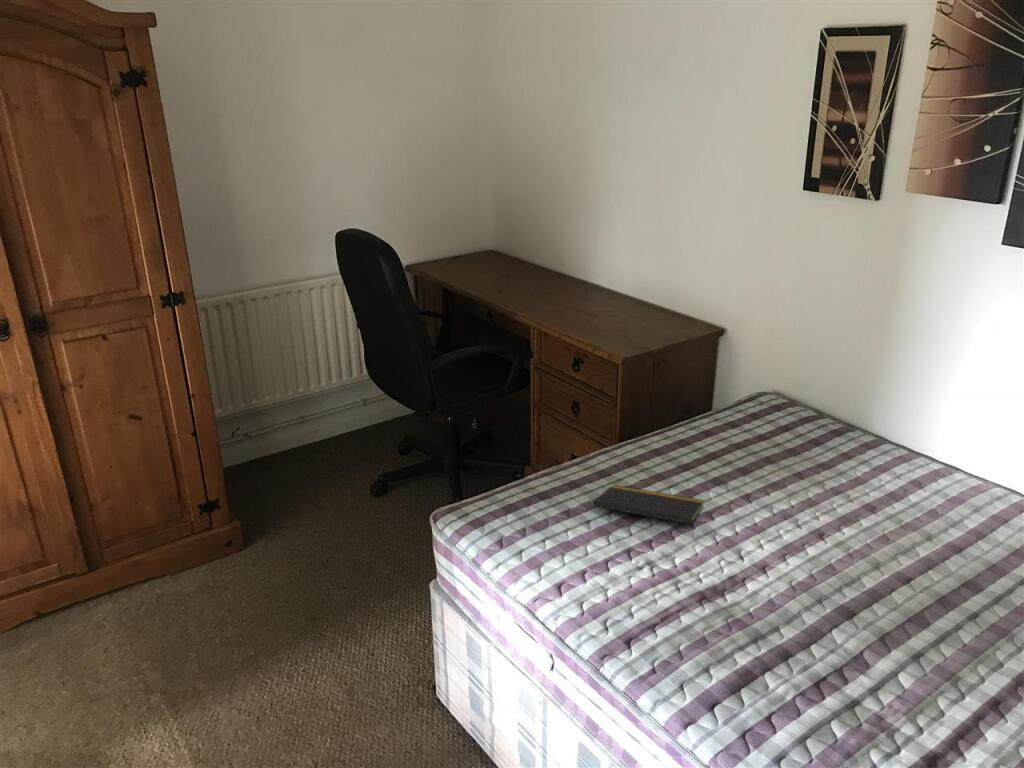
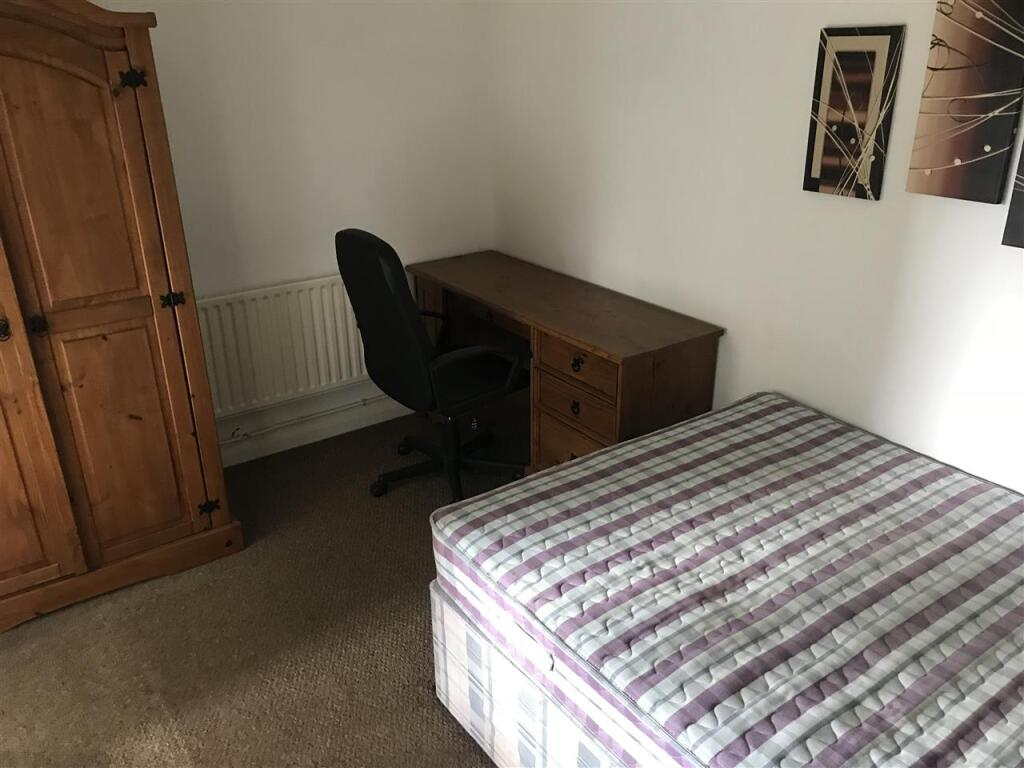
- notepad (649, 503)
